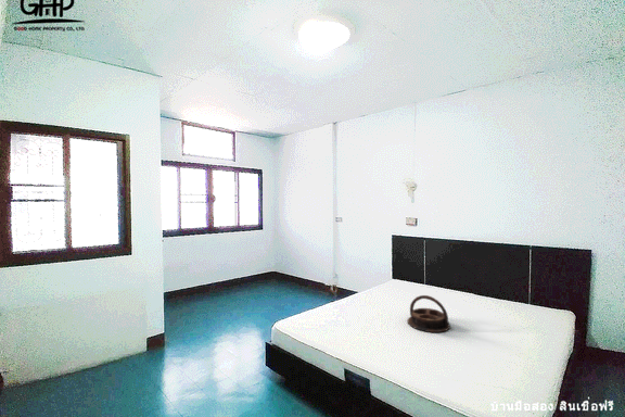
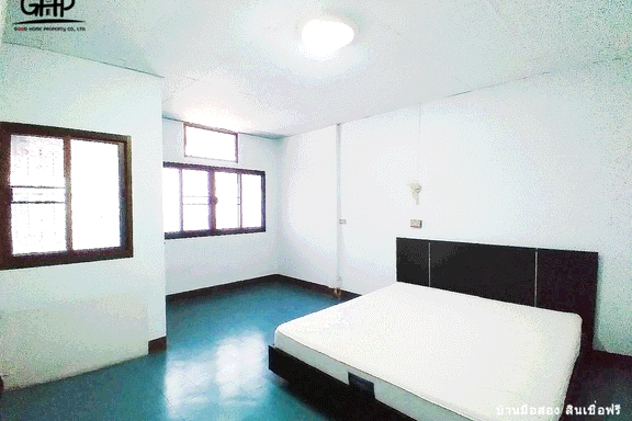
- serving tray (428, 309)
